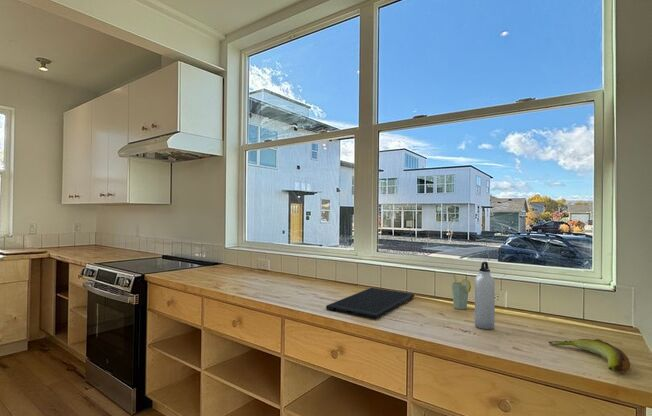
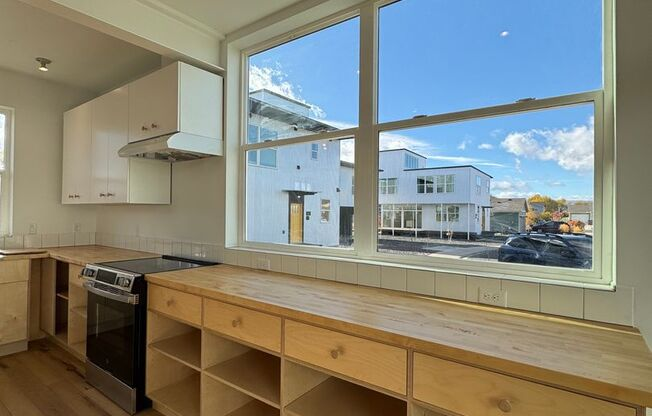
- cup (461, 292)
- water bottle (484, 294)
- banana (585, 349)
- cutting board (373, 301)
